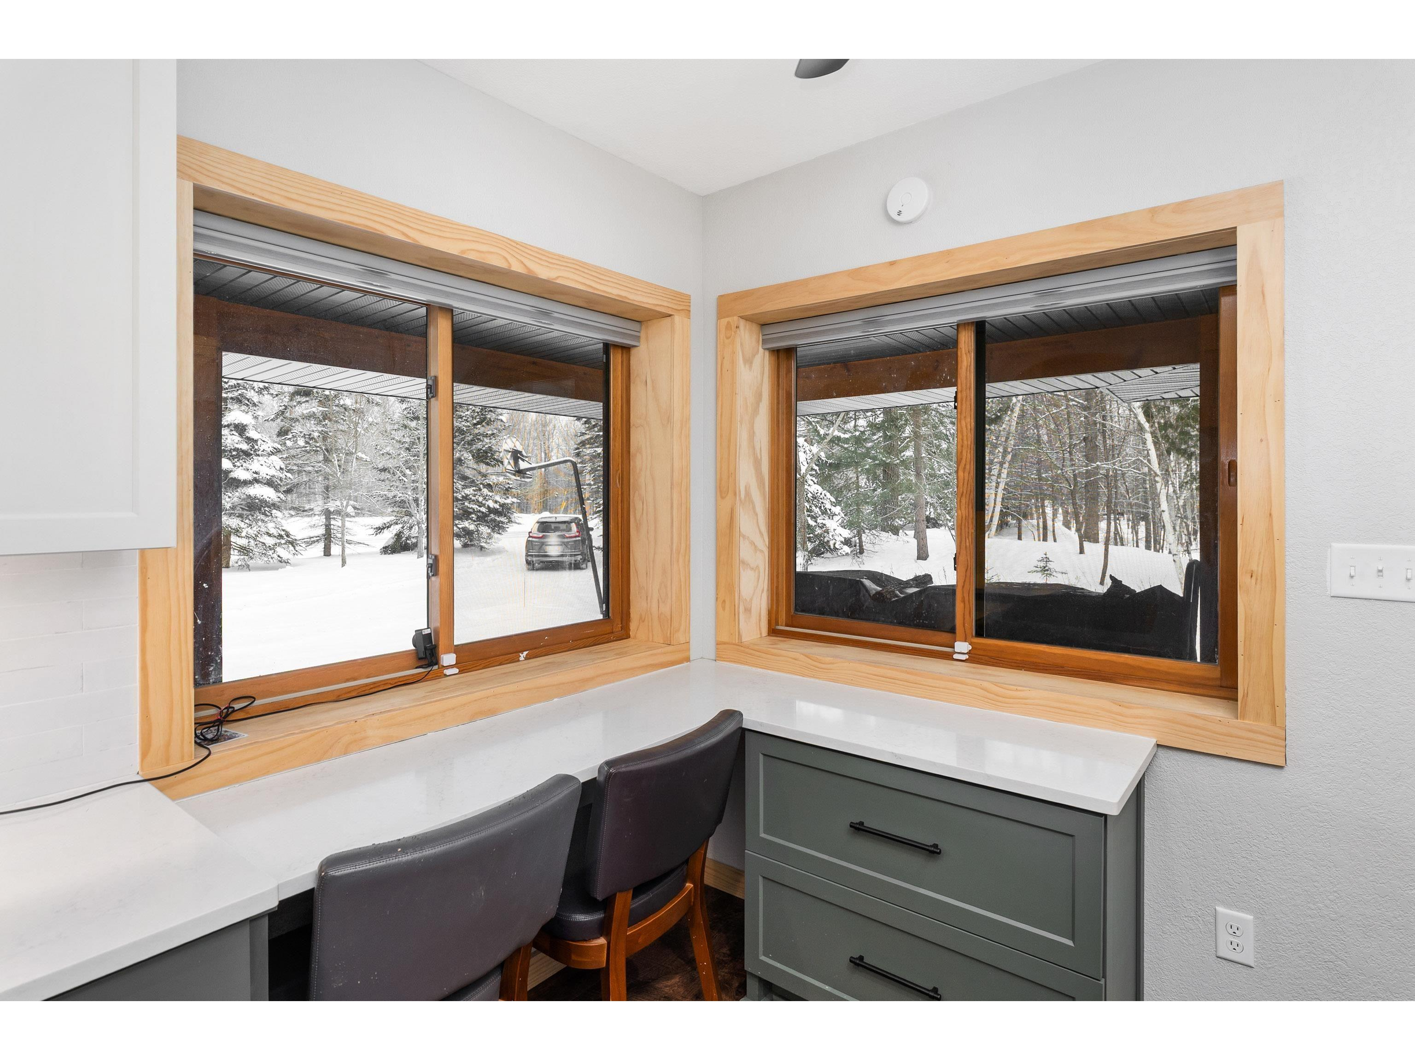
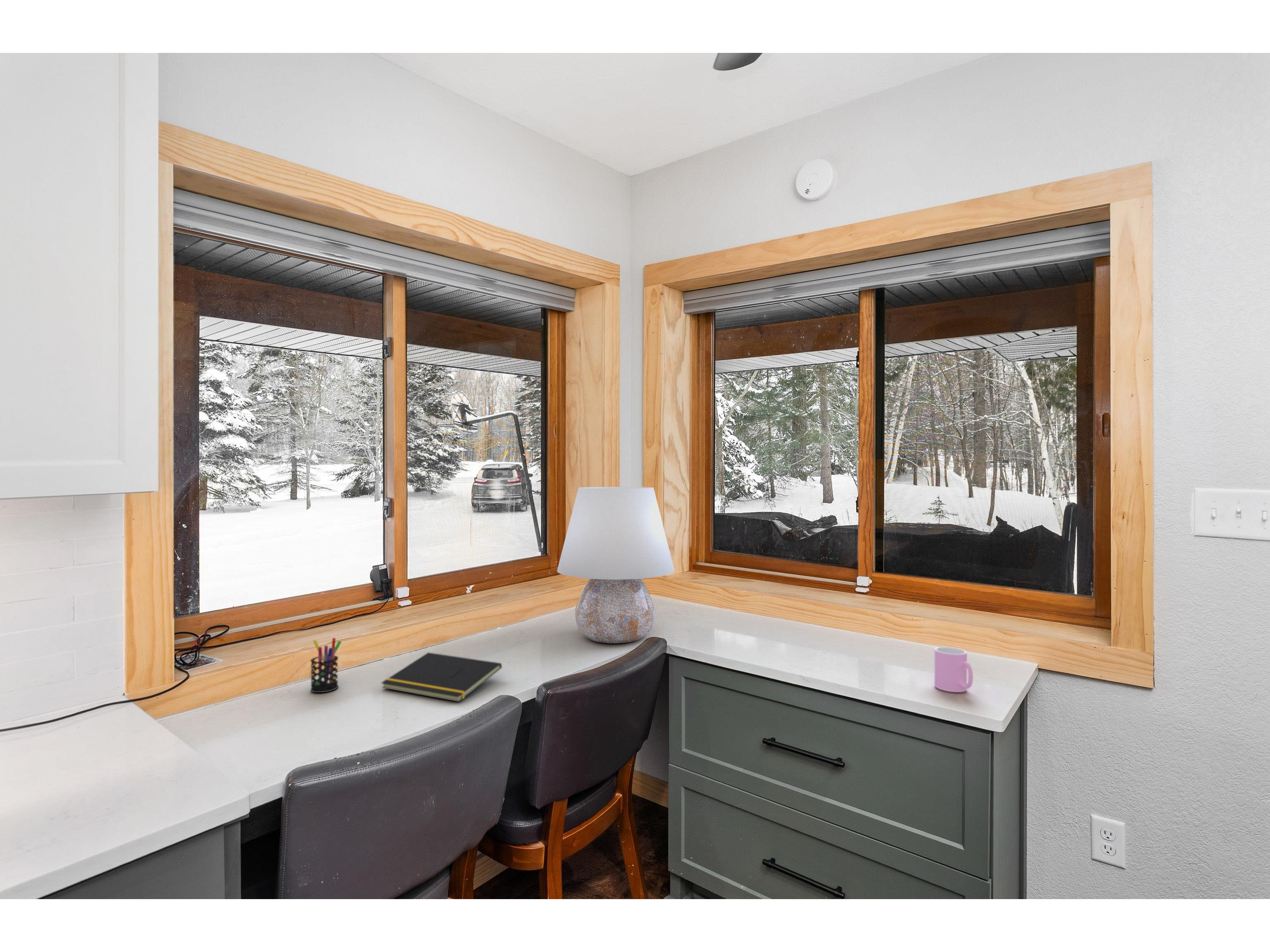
+ notepad (442, 675)
+ cup (955, 671)
+ table lamp (616, 562)
+ pen holder (328, 662)
